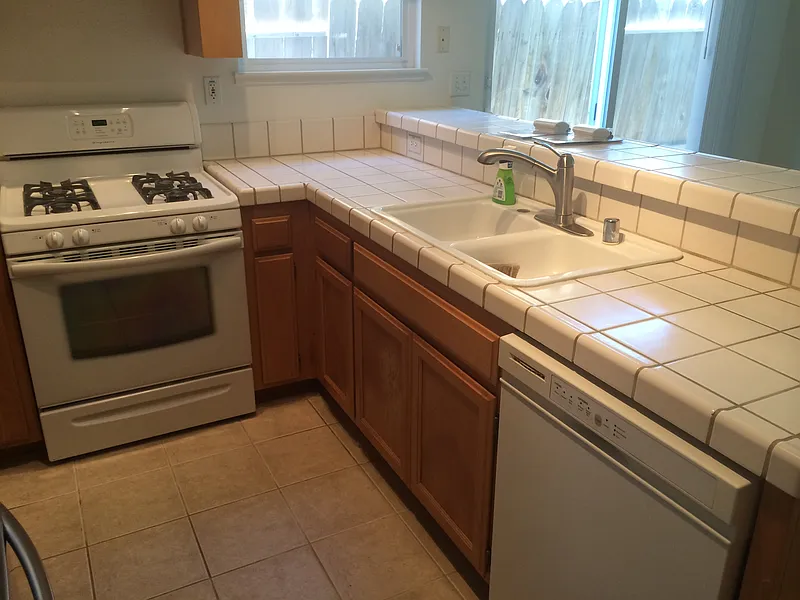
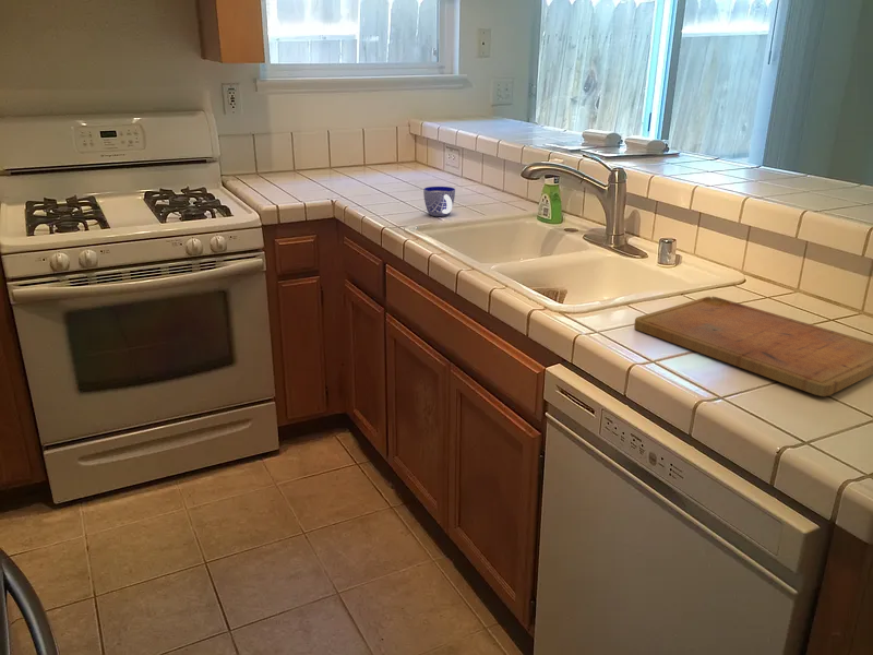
+ cup (441, 202)
+ cutting board (758, 338)
